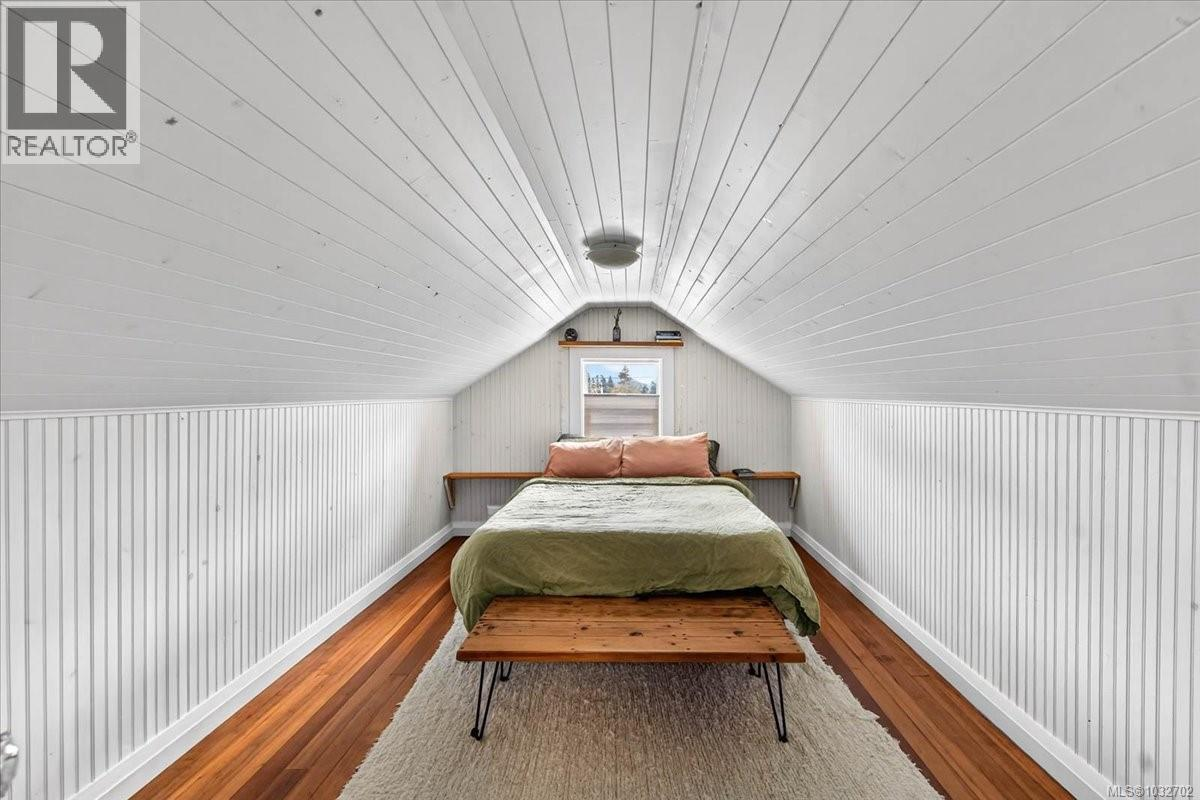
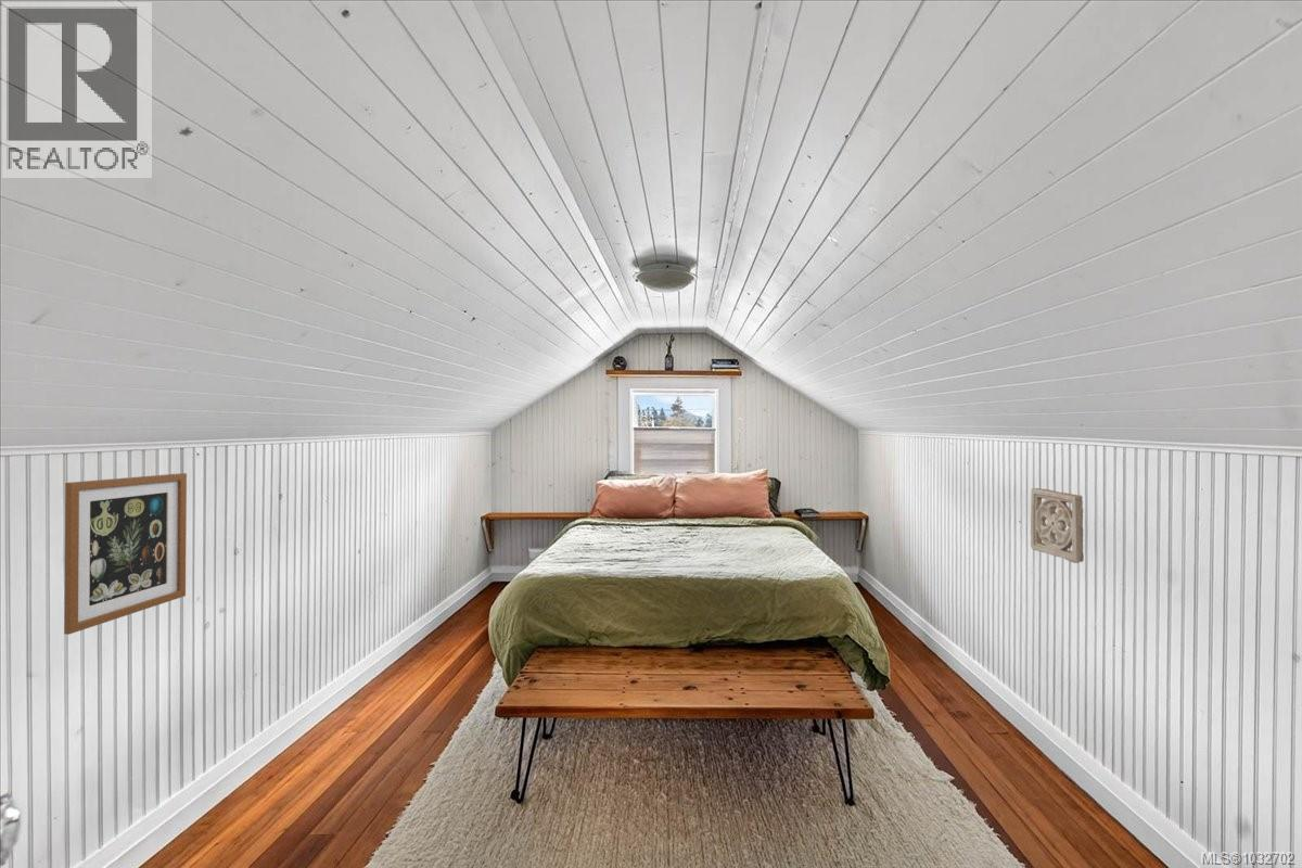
+ wall ornament (1055, 523)
+ wall art (131, 545)
